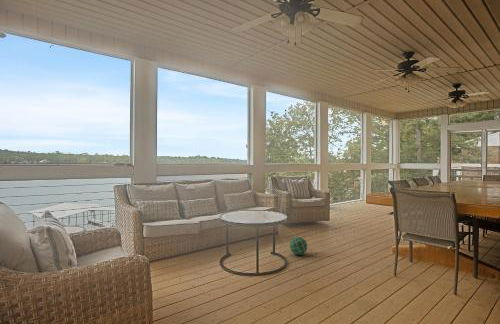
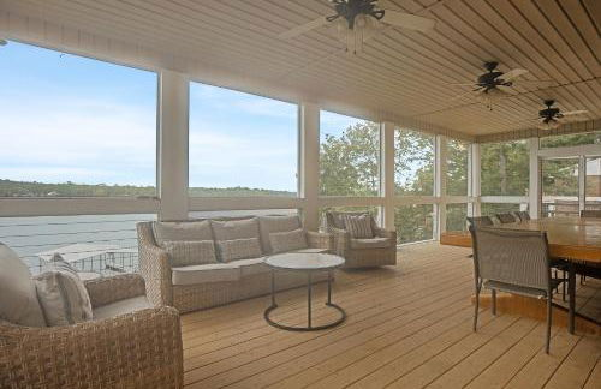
- volleyball (298, 245)
